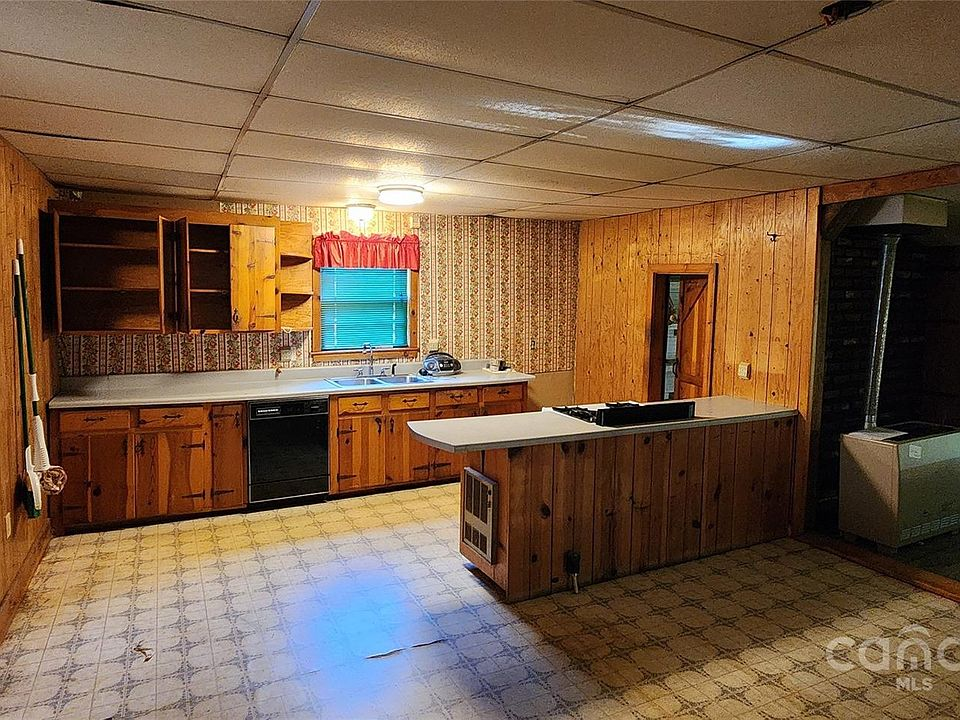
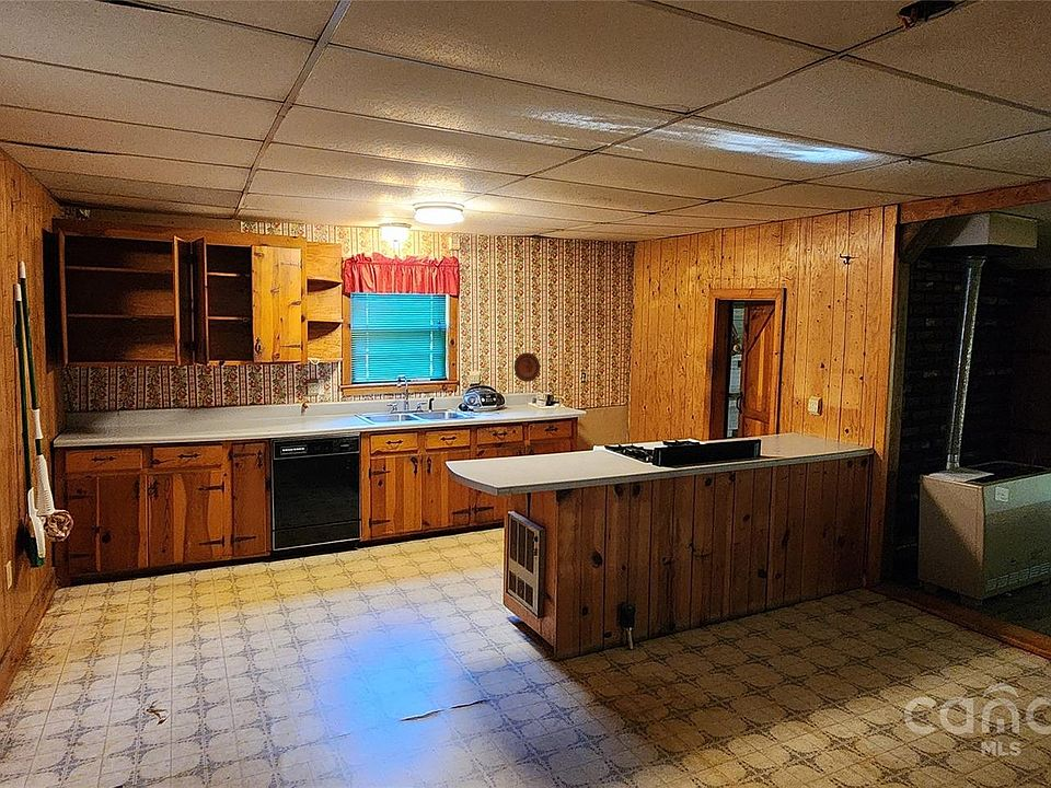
+ decorative plate (527, 367)
